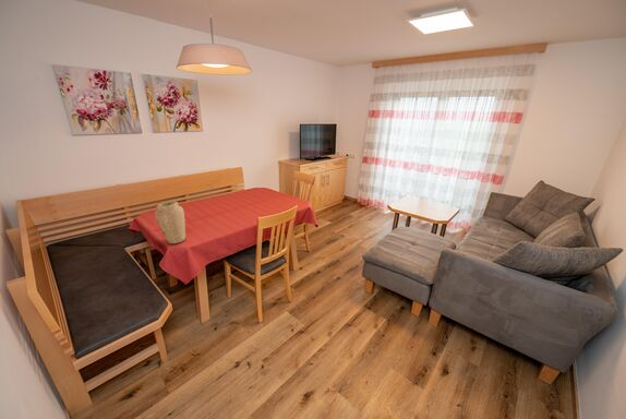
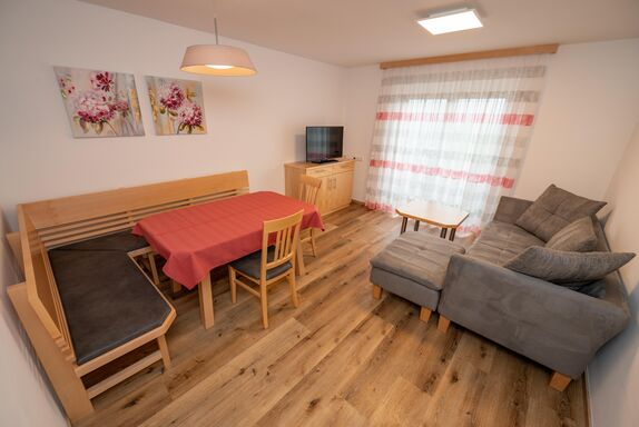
- vase (170, 223)
